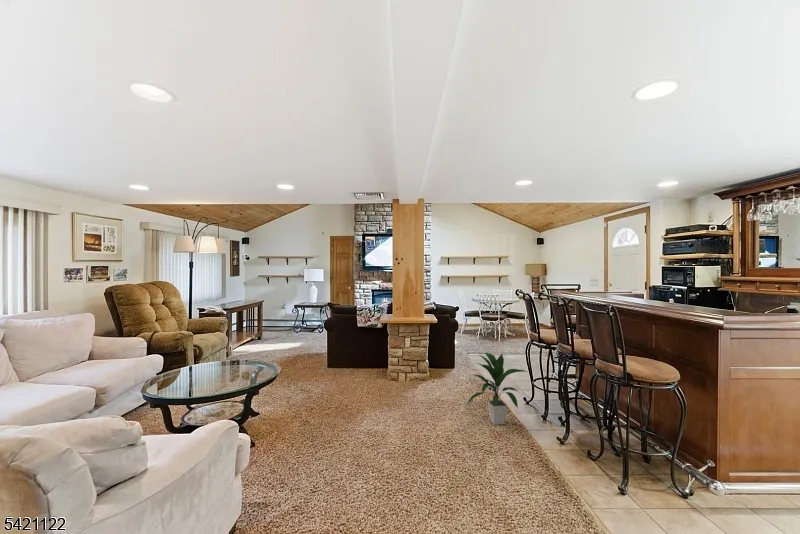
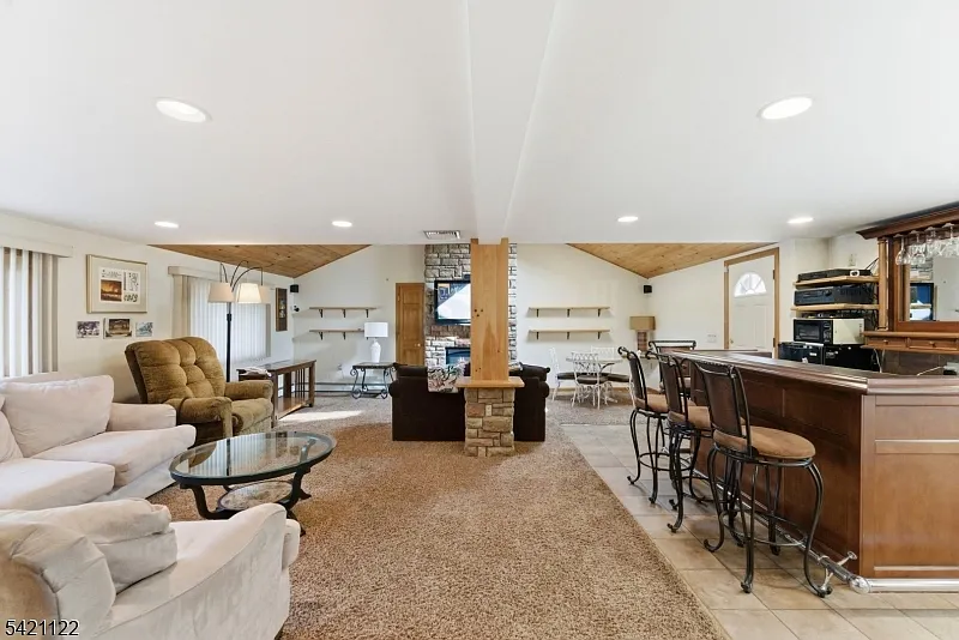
- indoor plant (494, 386)
